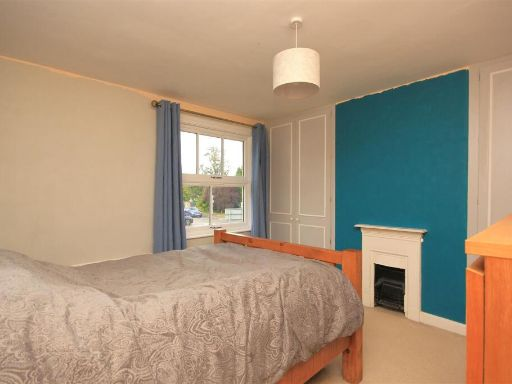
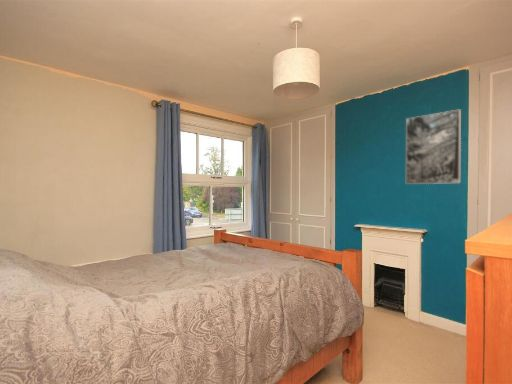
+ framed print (431, 149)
